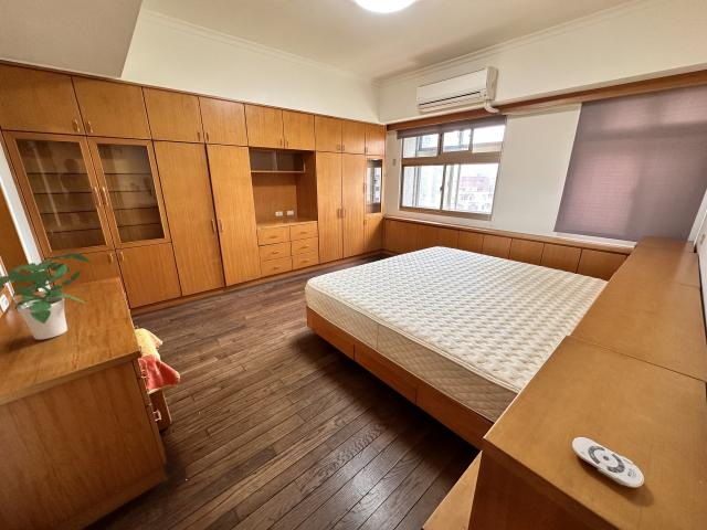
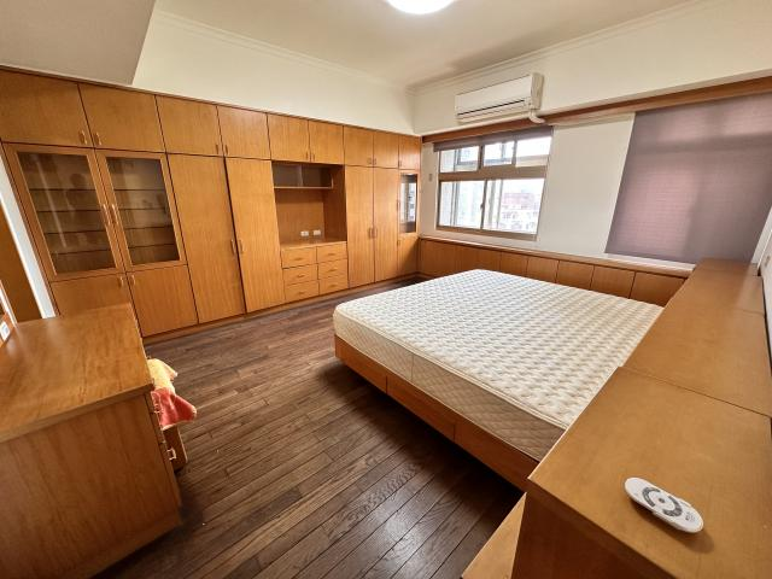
- potted plant (49, 295)
